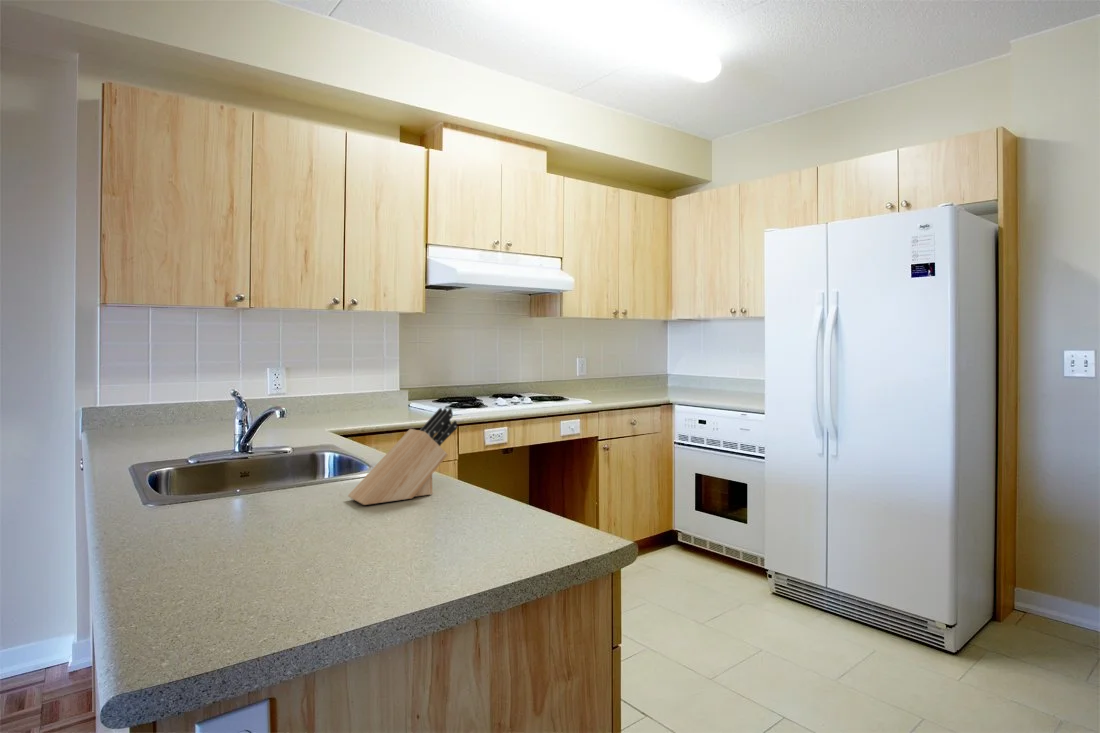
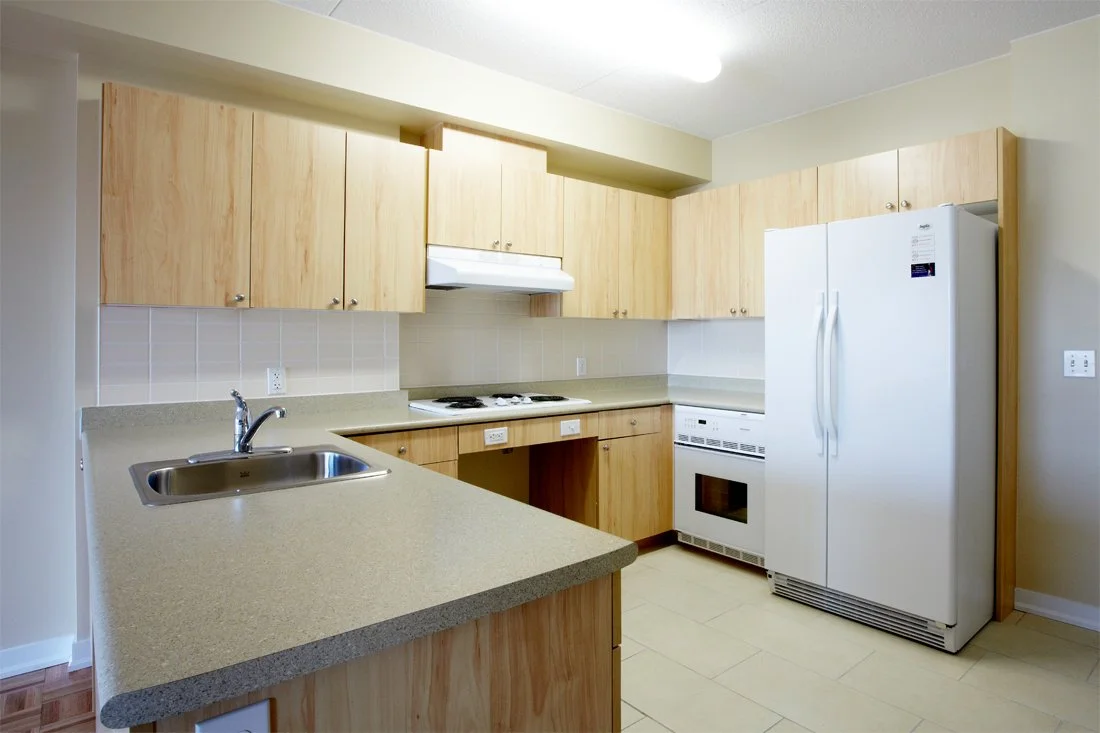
- knife block (406, 452)
